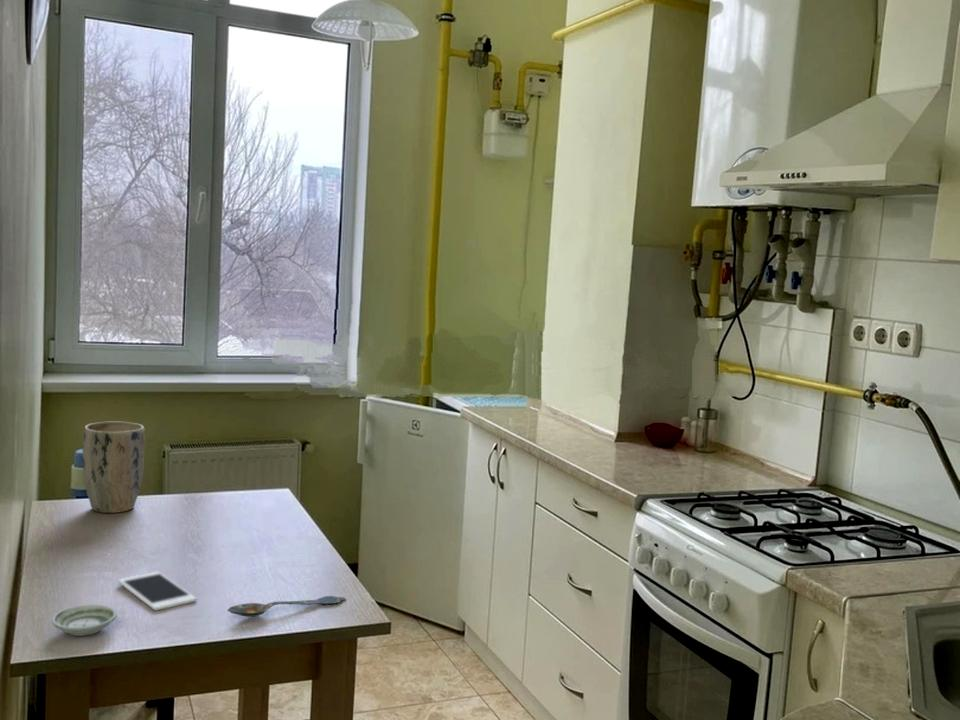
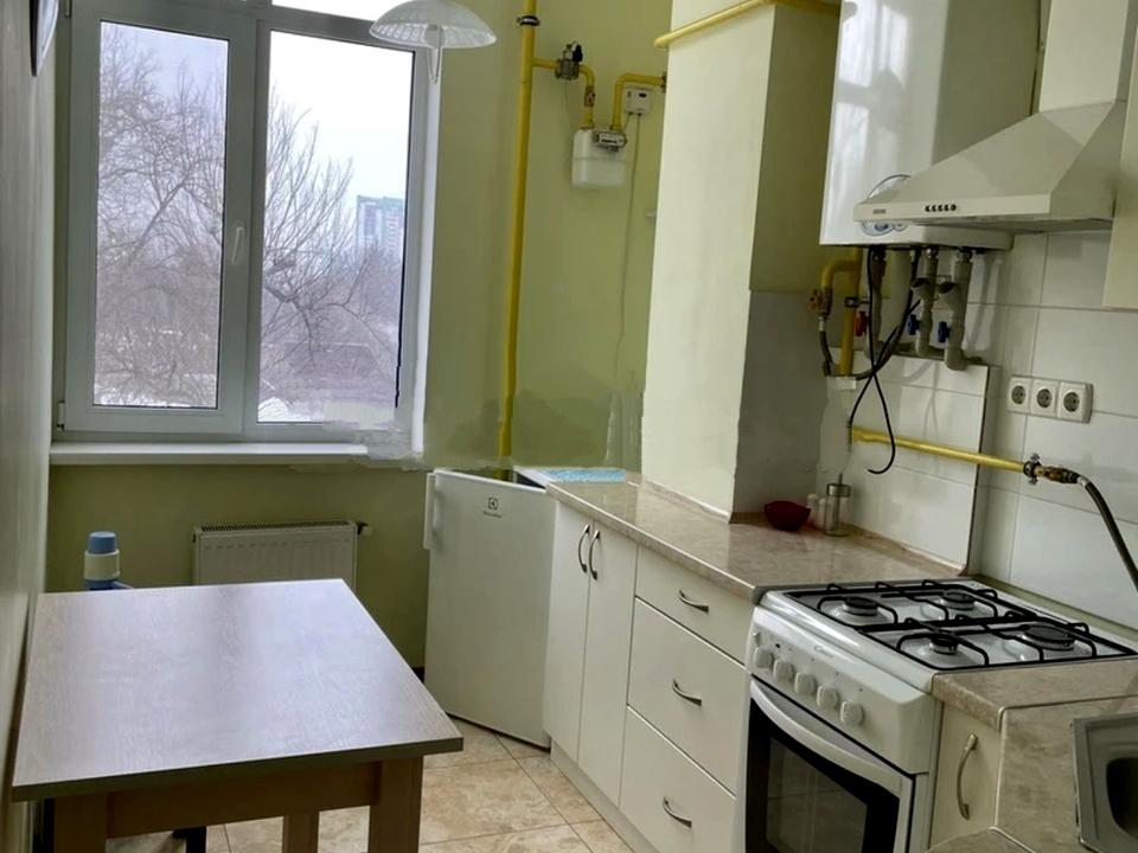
- saucer (84, 622)
- spoon (288, 603)
- cell phone (156, 590)
- plant pot (113, 467)
